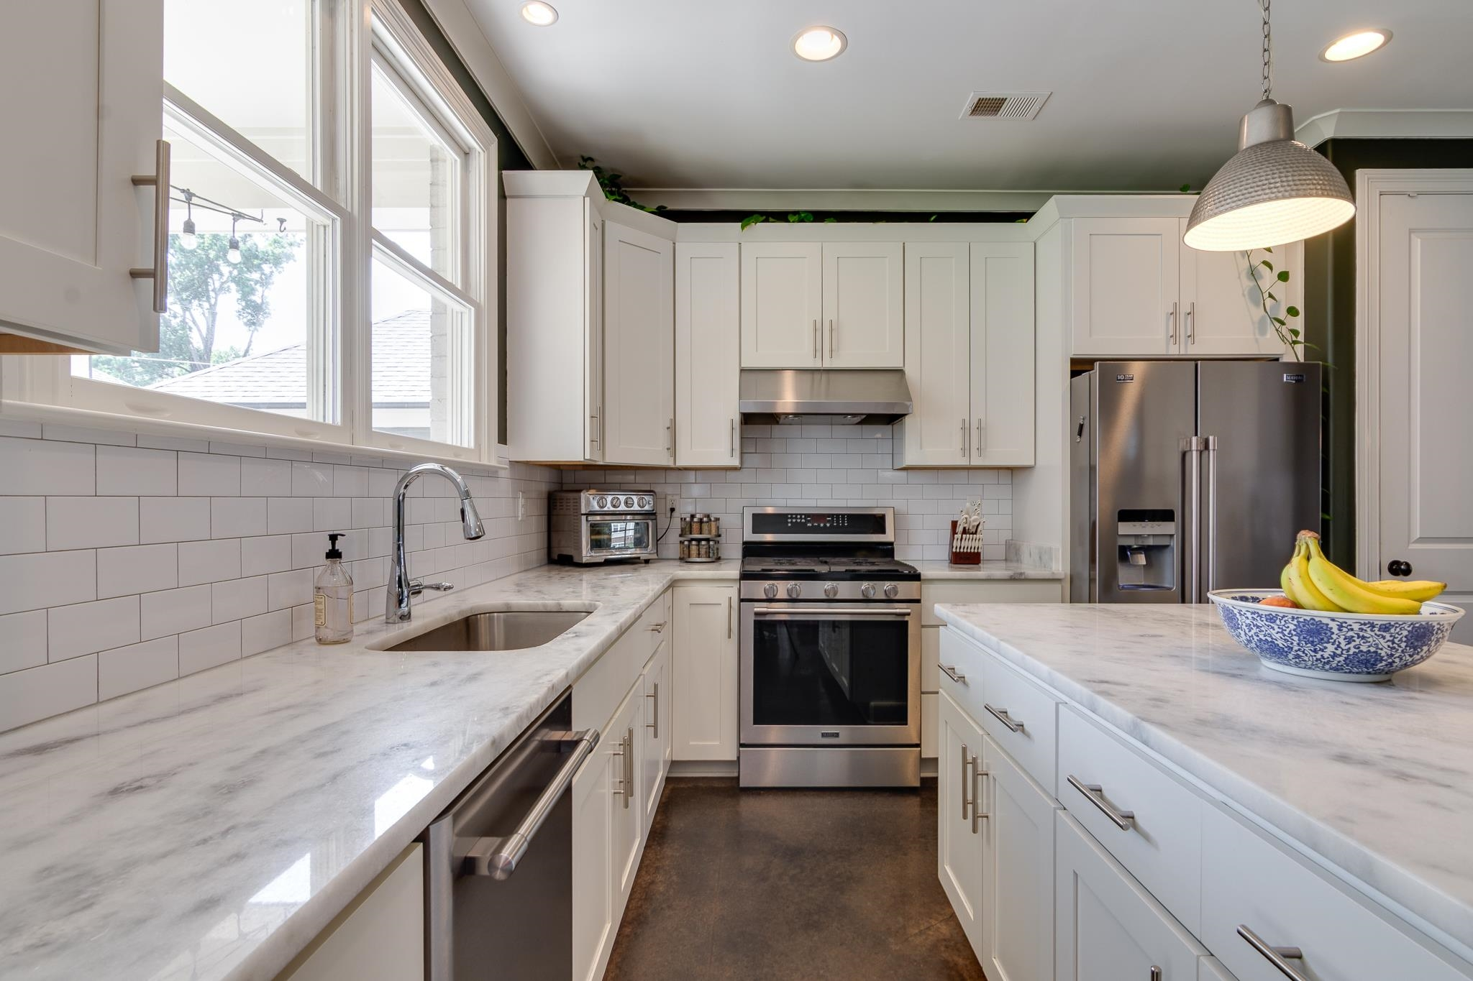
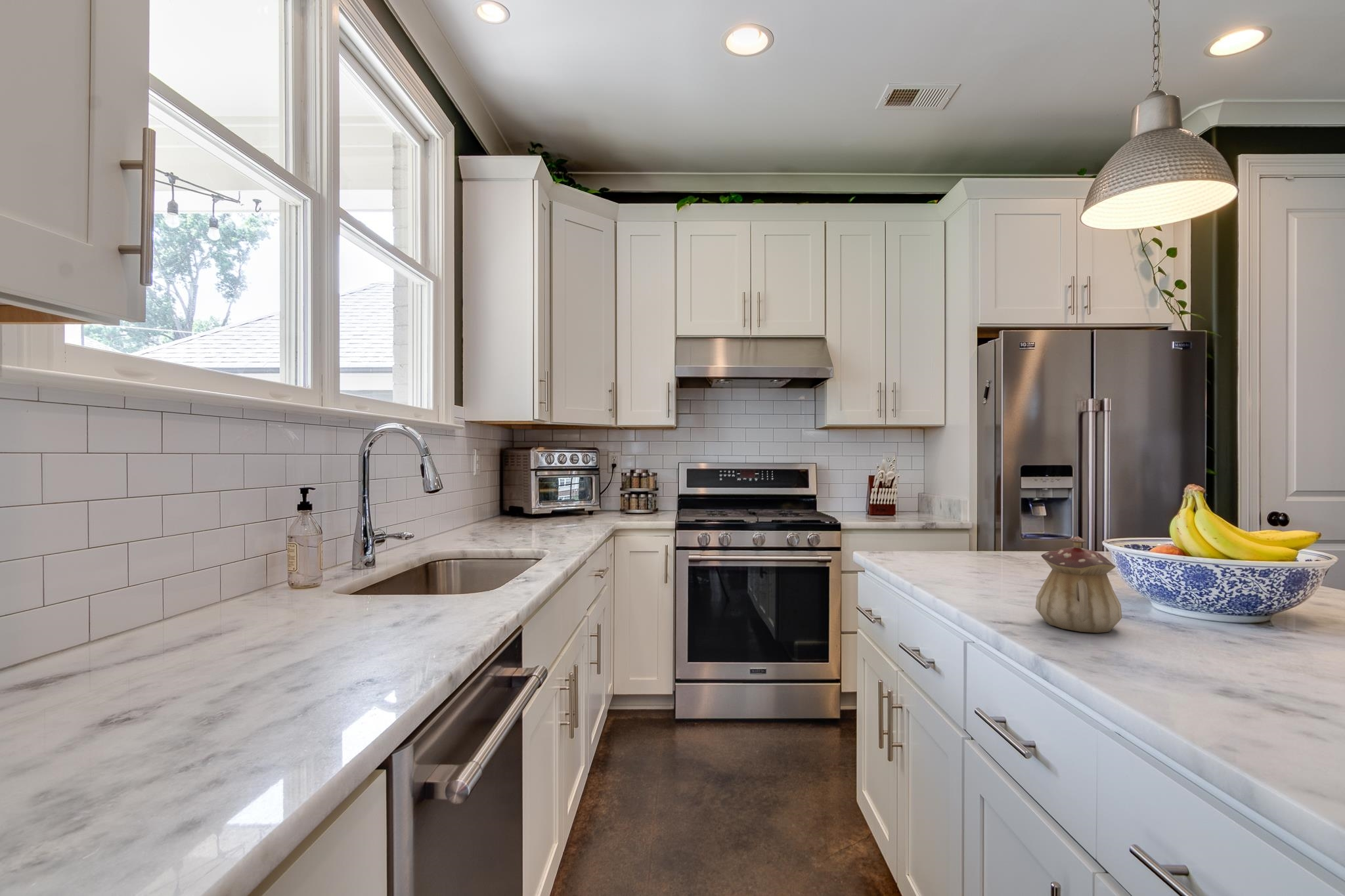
+ teapot (1078, 581)
